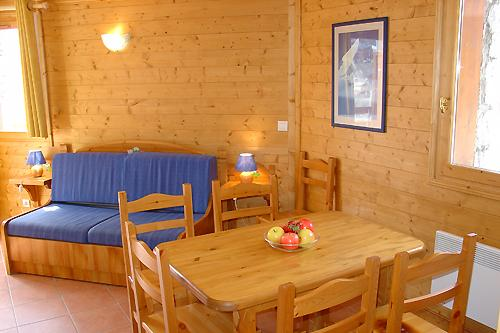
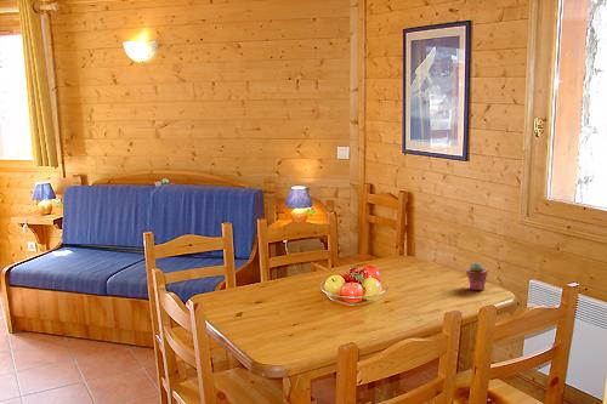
+ potted succulent (476, 275)
